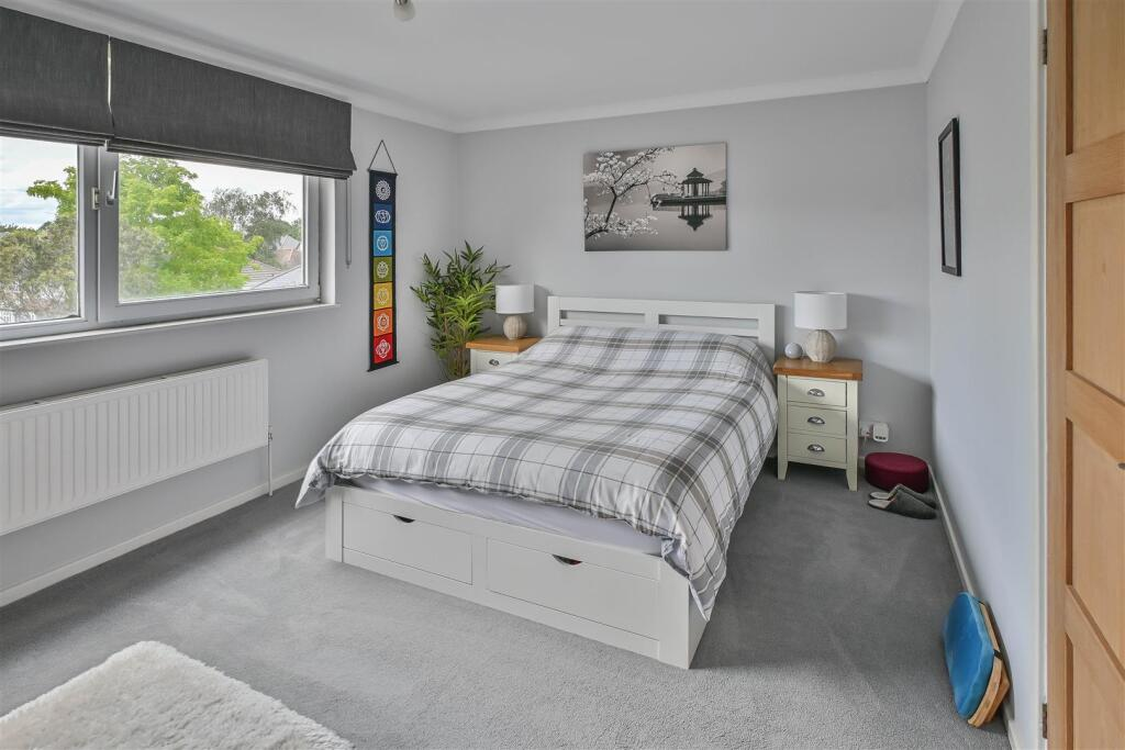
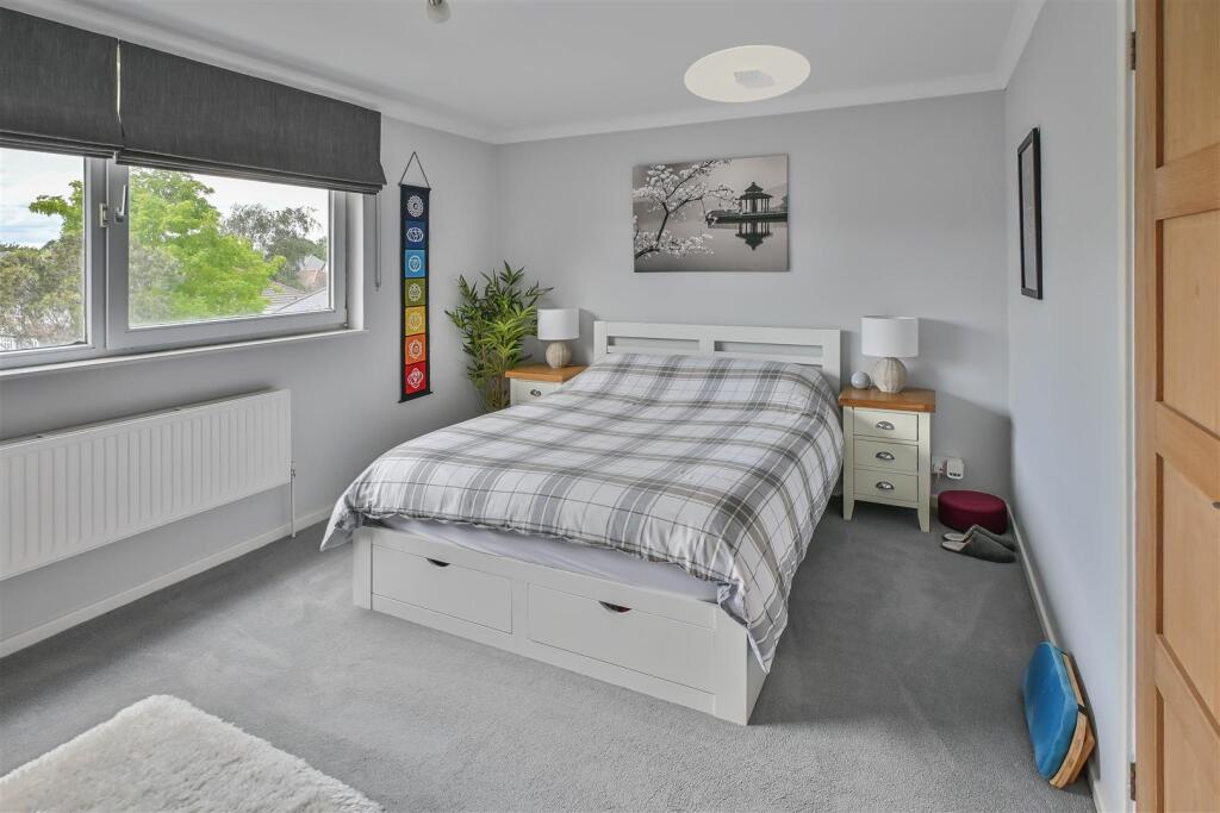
+ ceiling light (746, 70)
